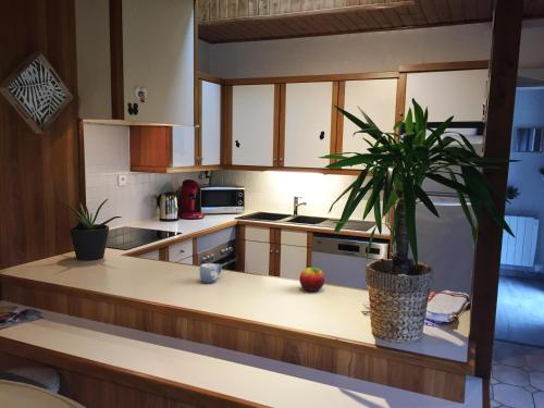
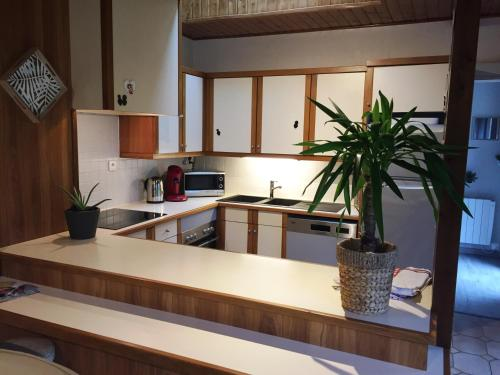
- mug (211, 272)
- fruit (311, 277)
